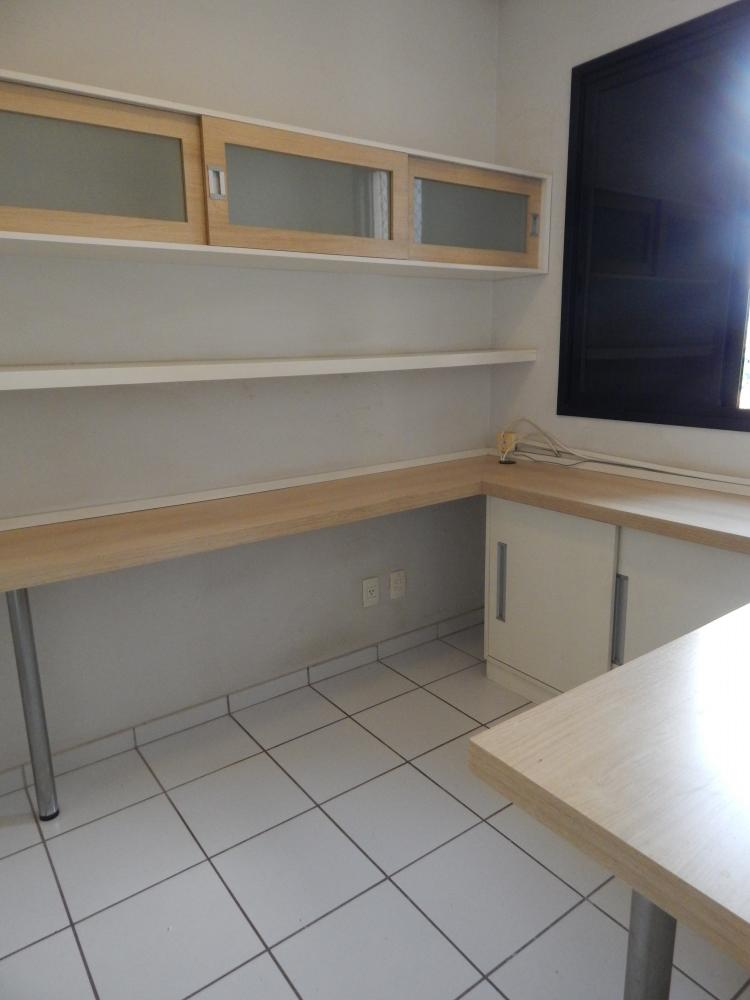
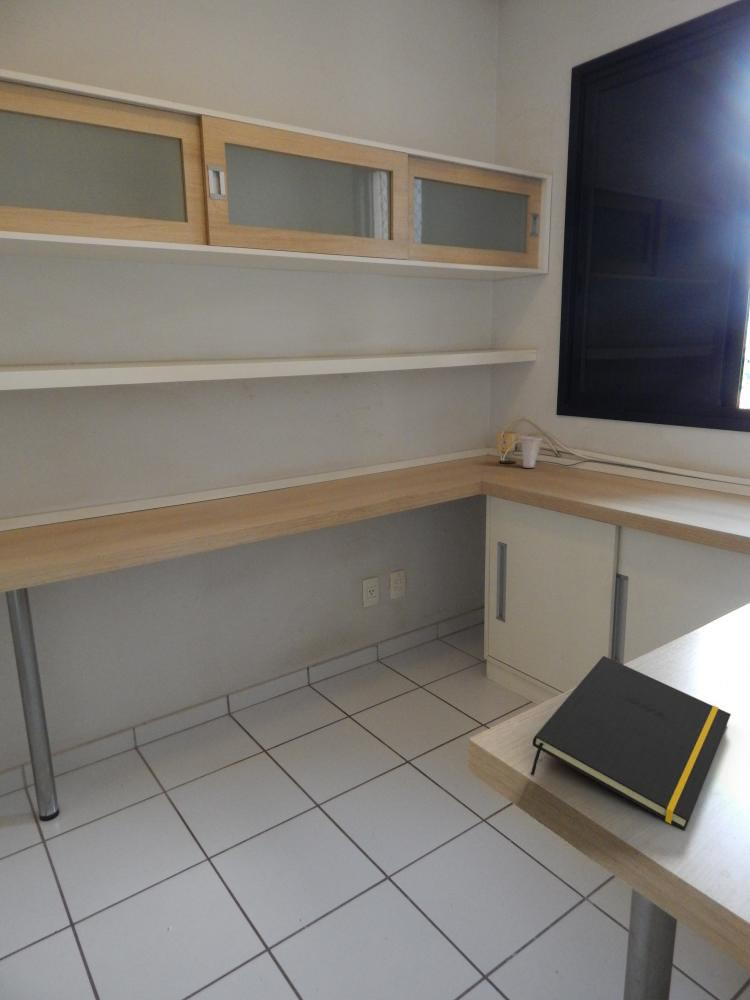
+ notepad (637, 728)
+ cup (531, 452)
